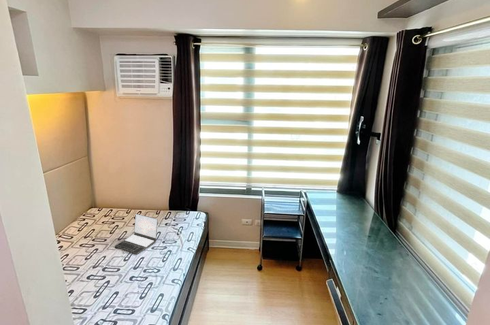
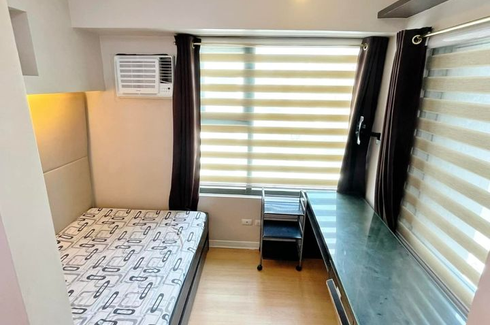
- laptop (136, 232)
